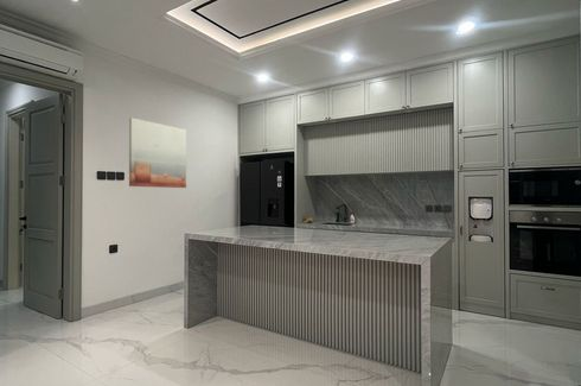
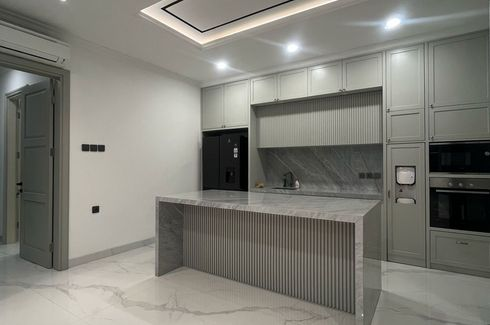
- wall art (159, 156)
